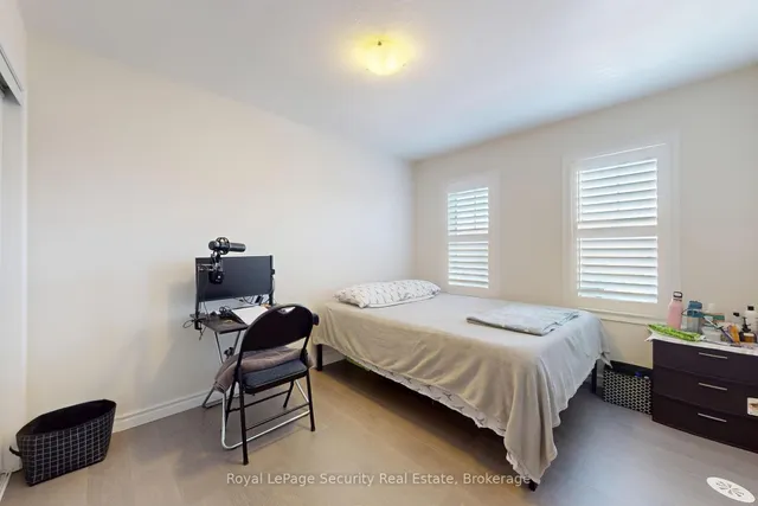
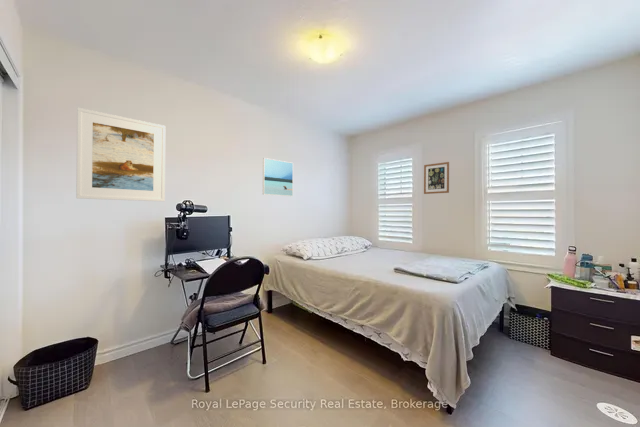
+ wall art (436, 178)
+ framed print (278, 178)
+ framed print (124, 158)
